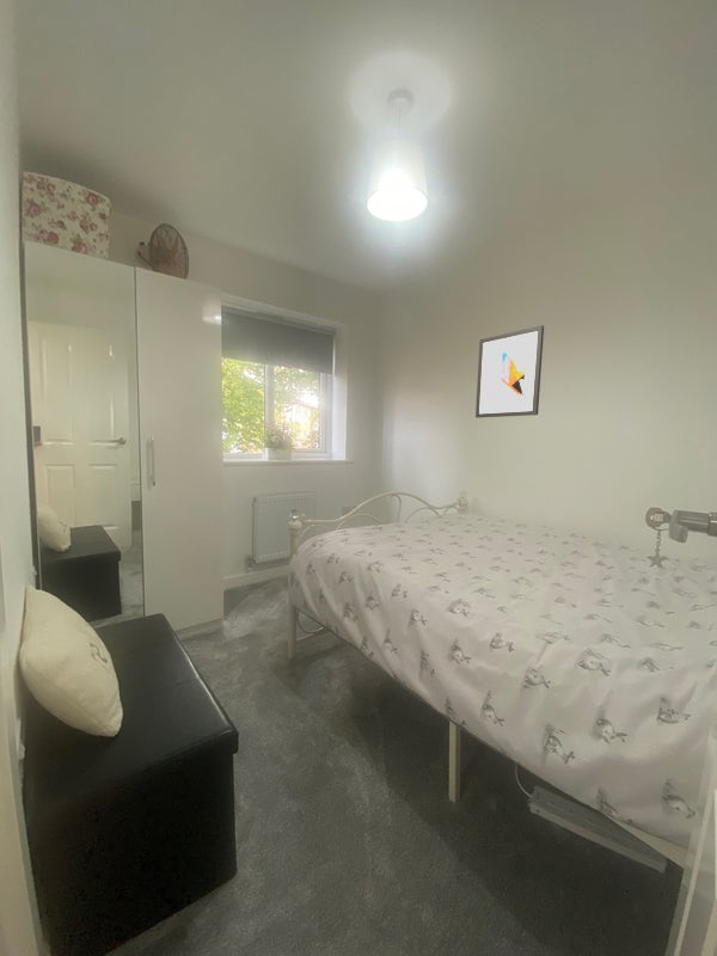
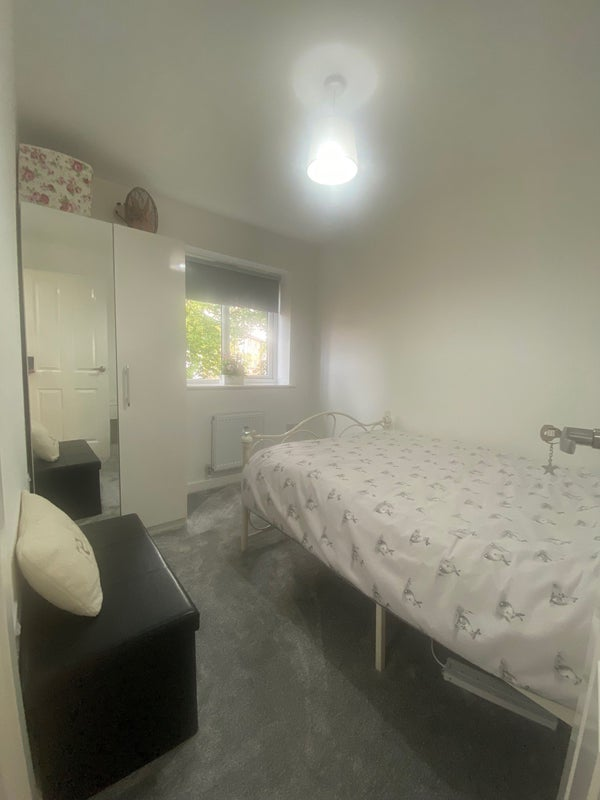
- wall art (507, 374)
